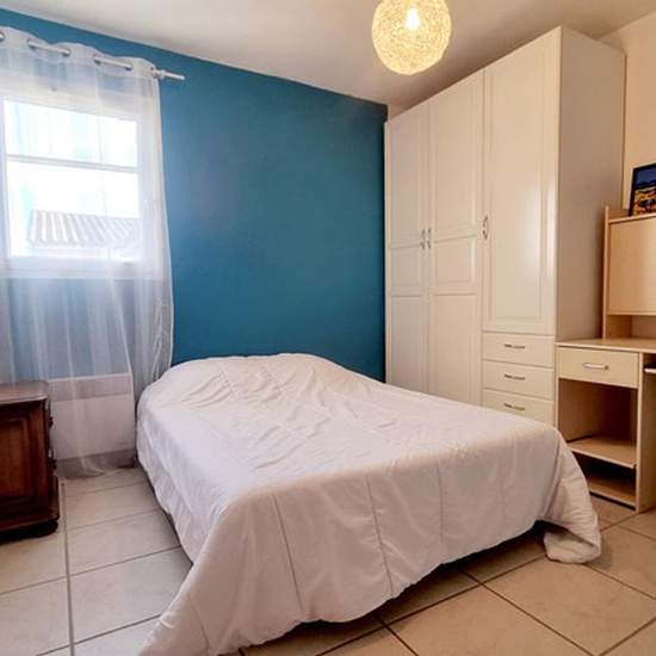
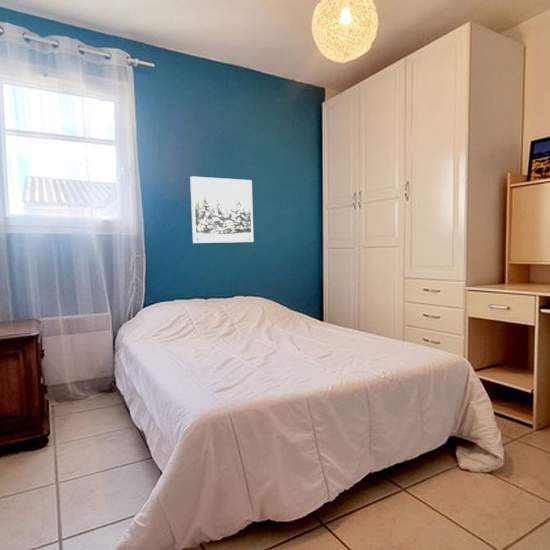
+ wall art (223, 210)
